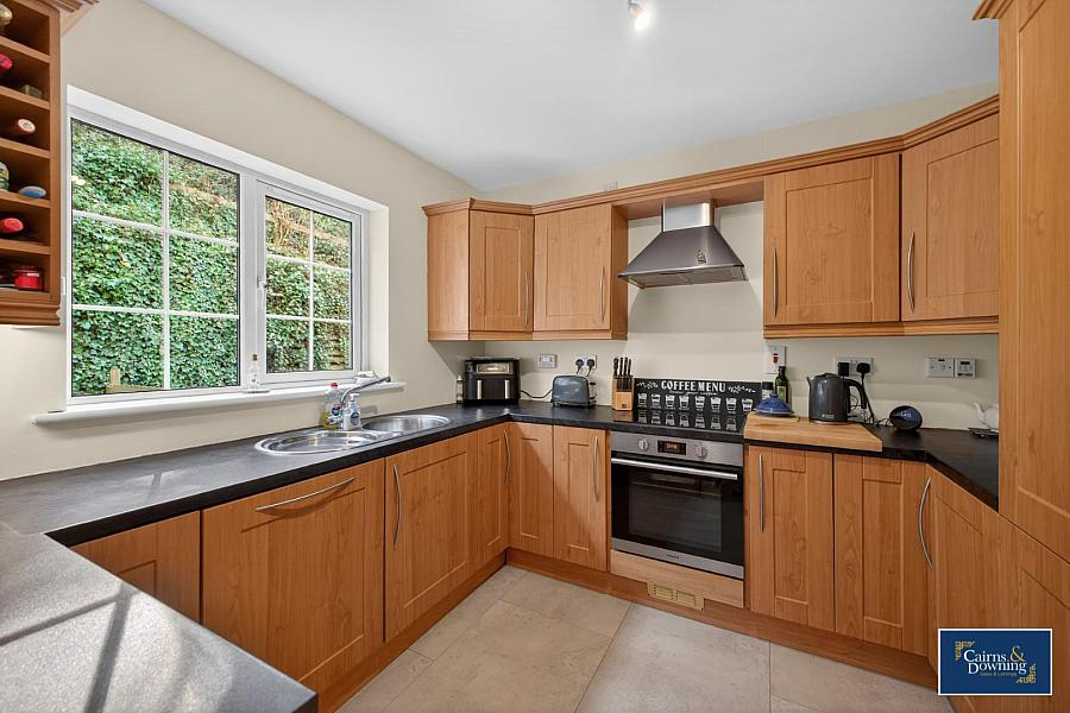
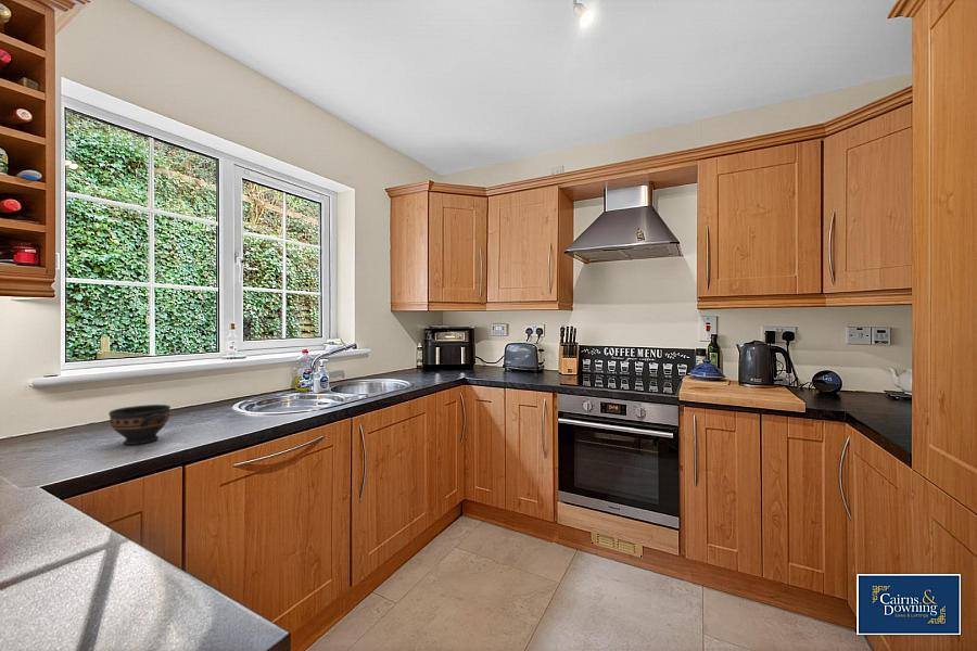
+ bowl (140, 424)
